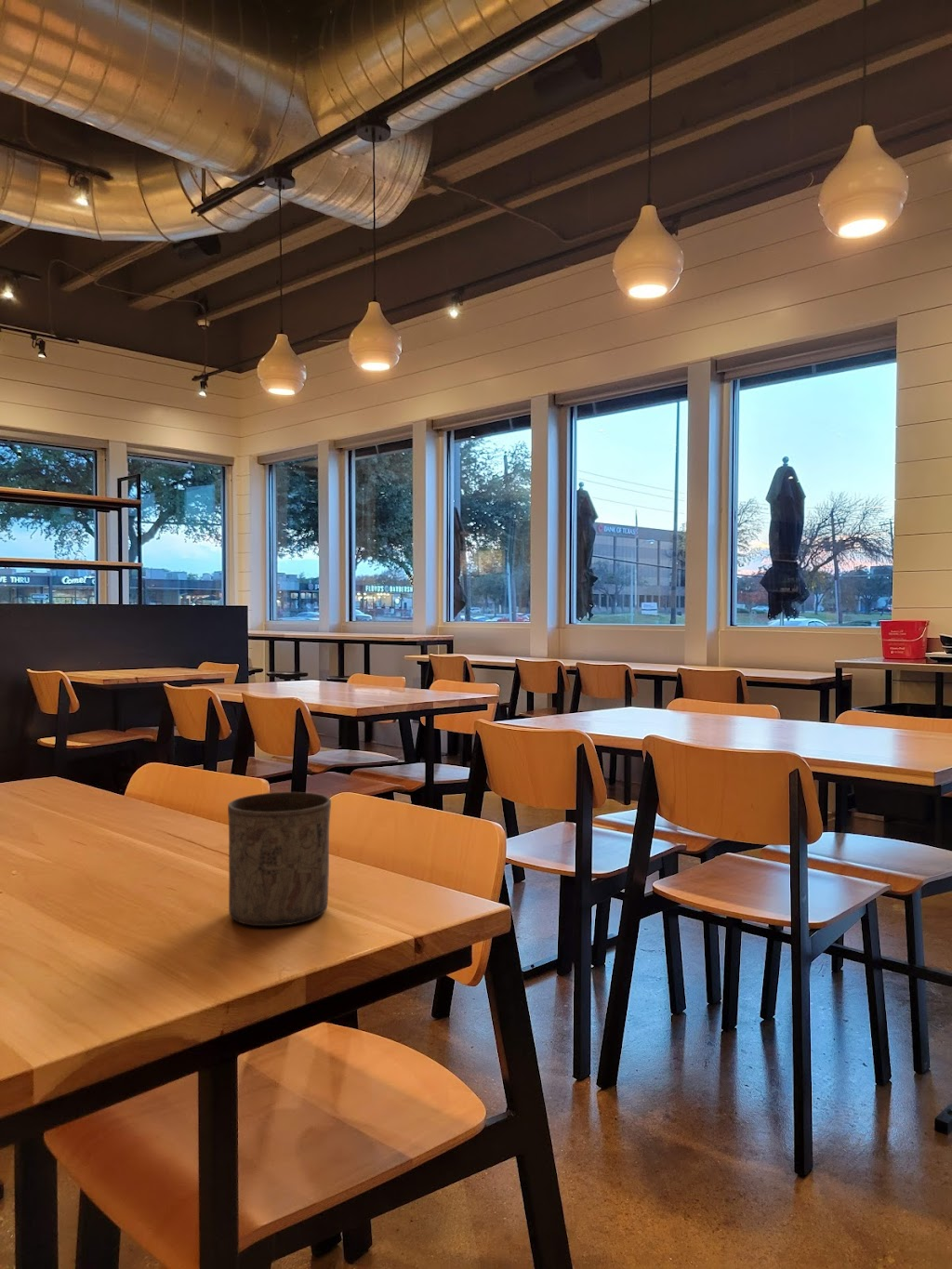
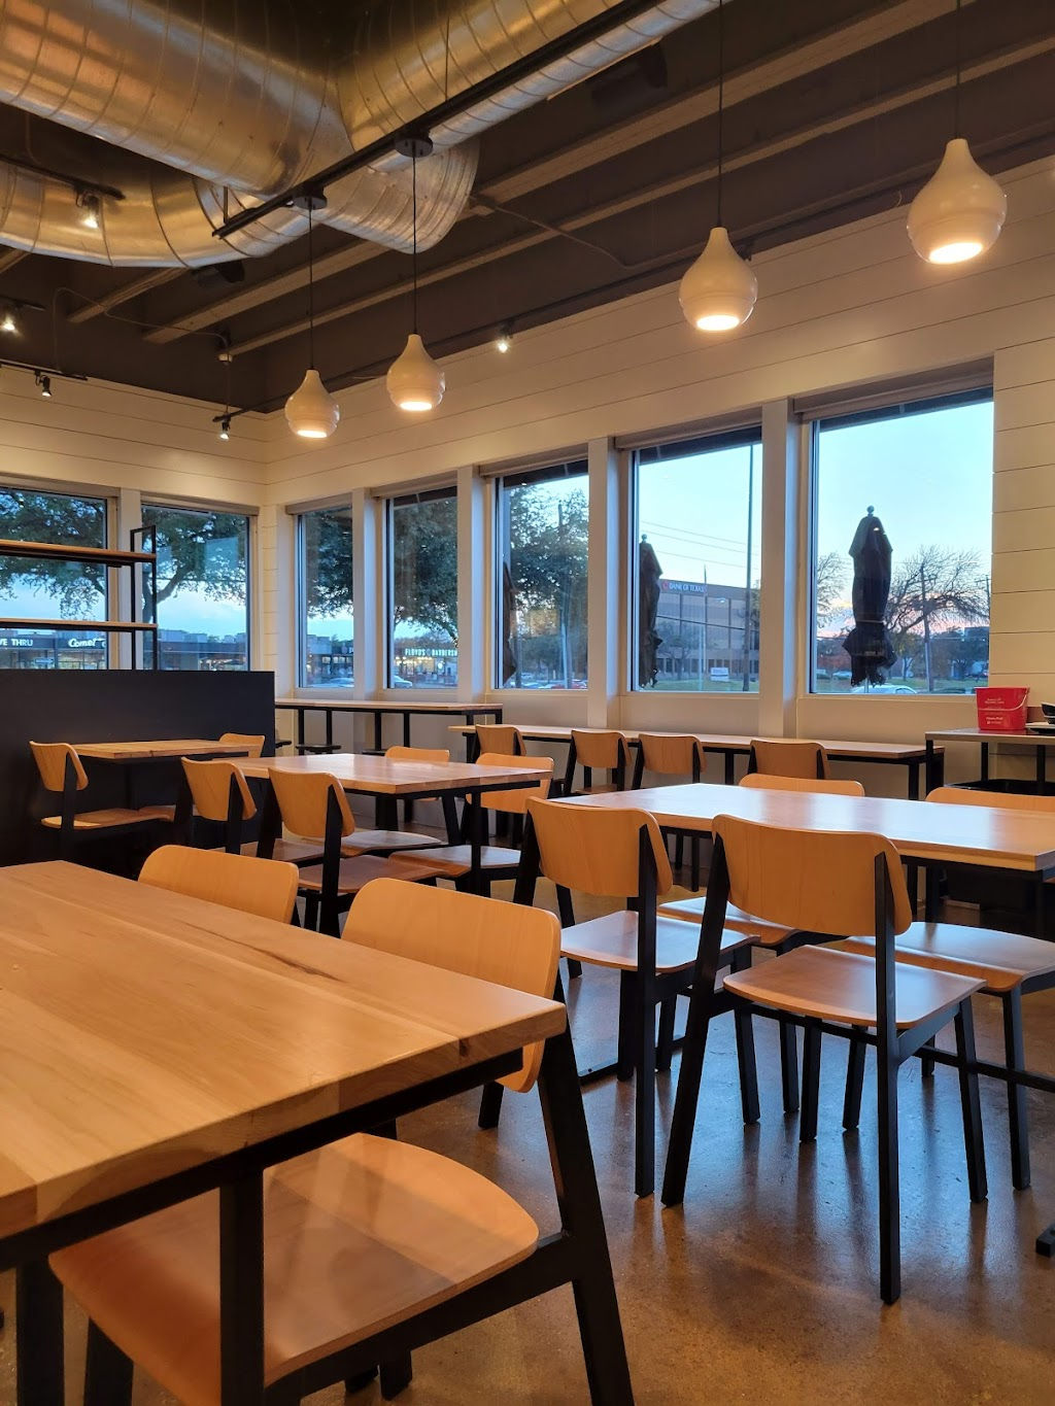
- cup (280, 856)
